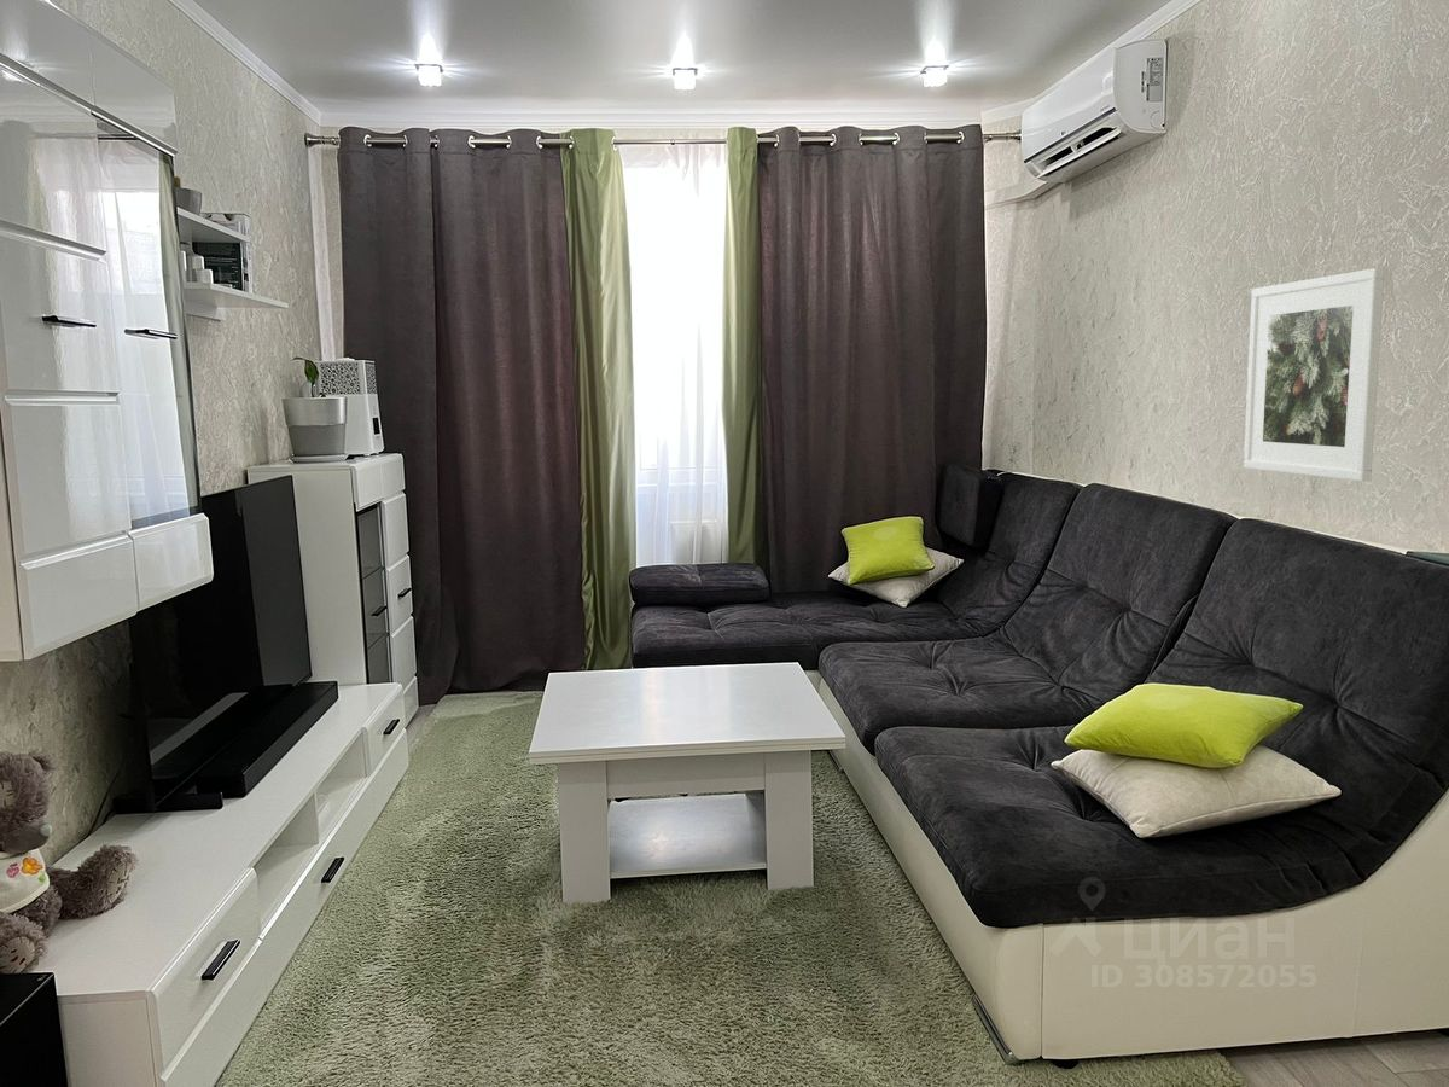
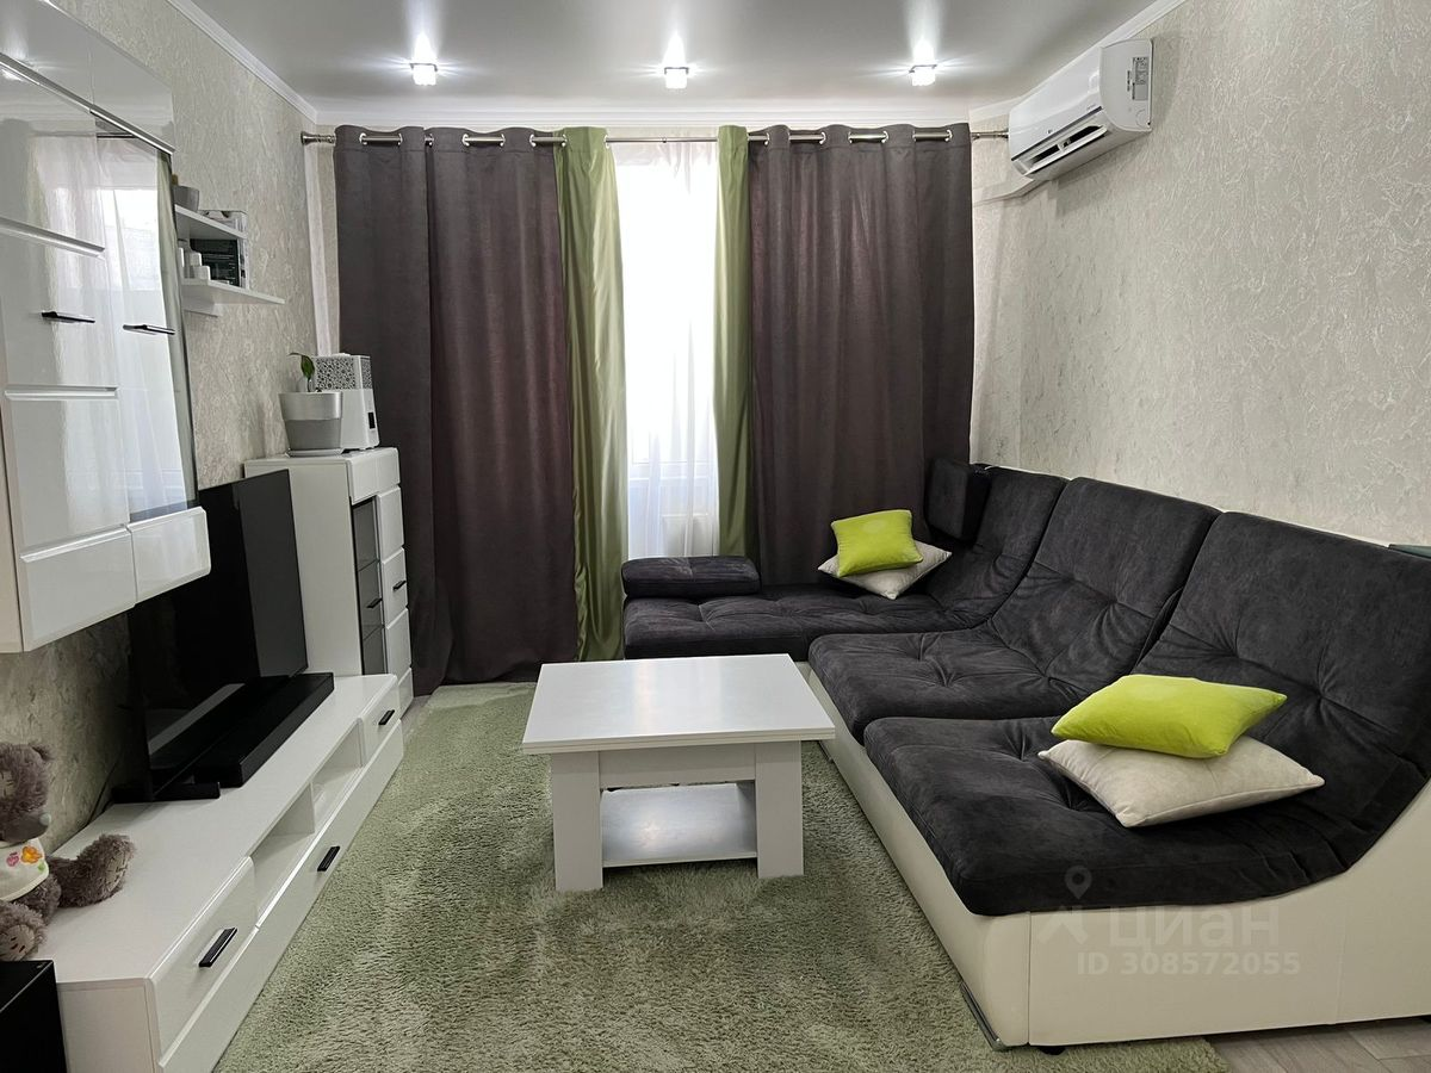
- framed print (1307, 377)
